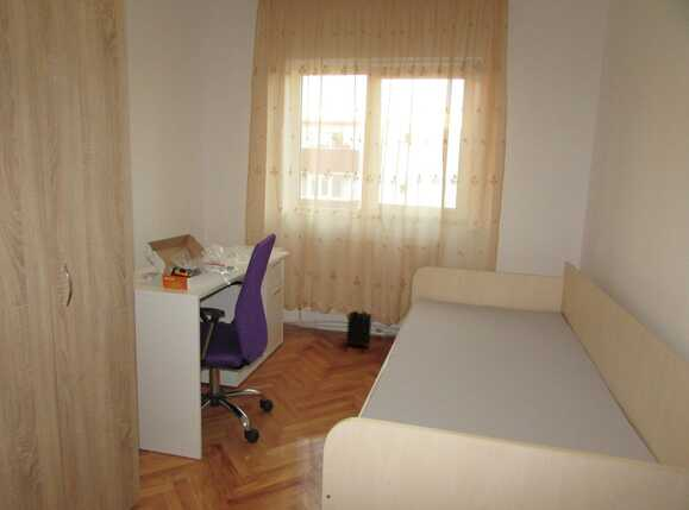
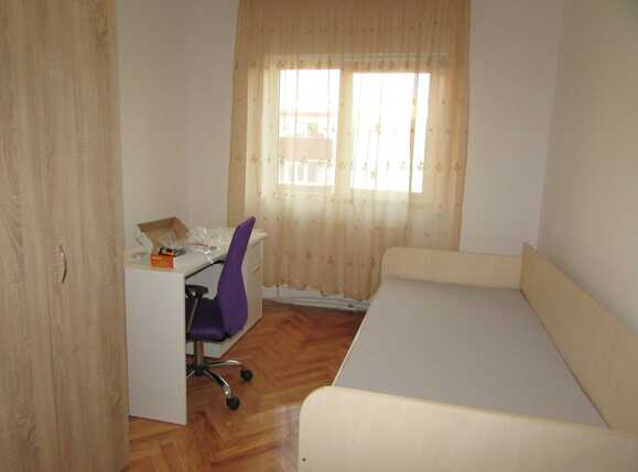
- backpack (357, 328)
